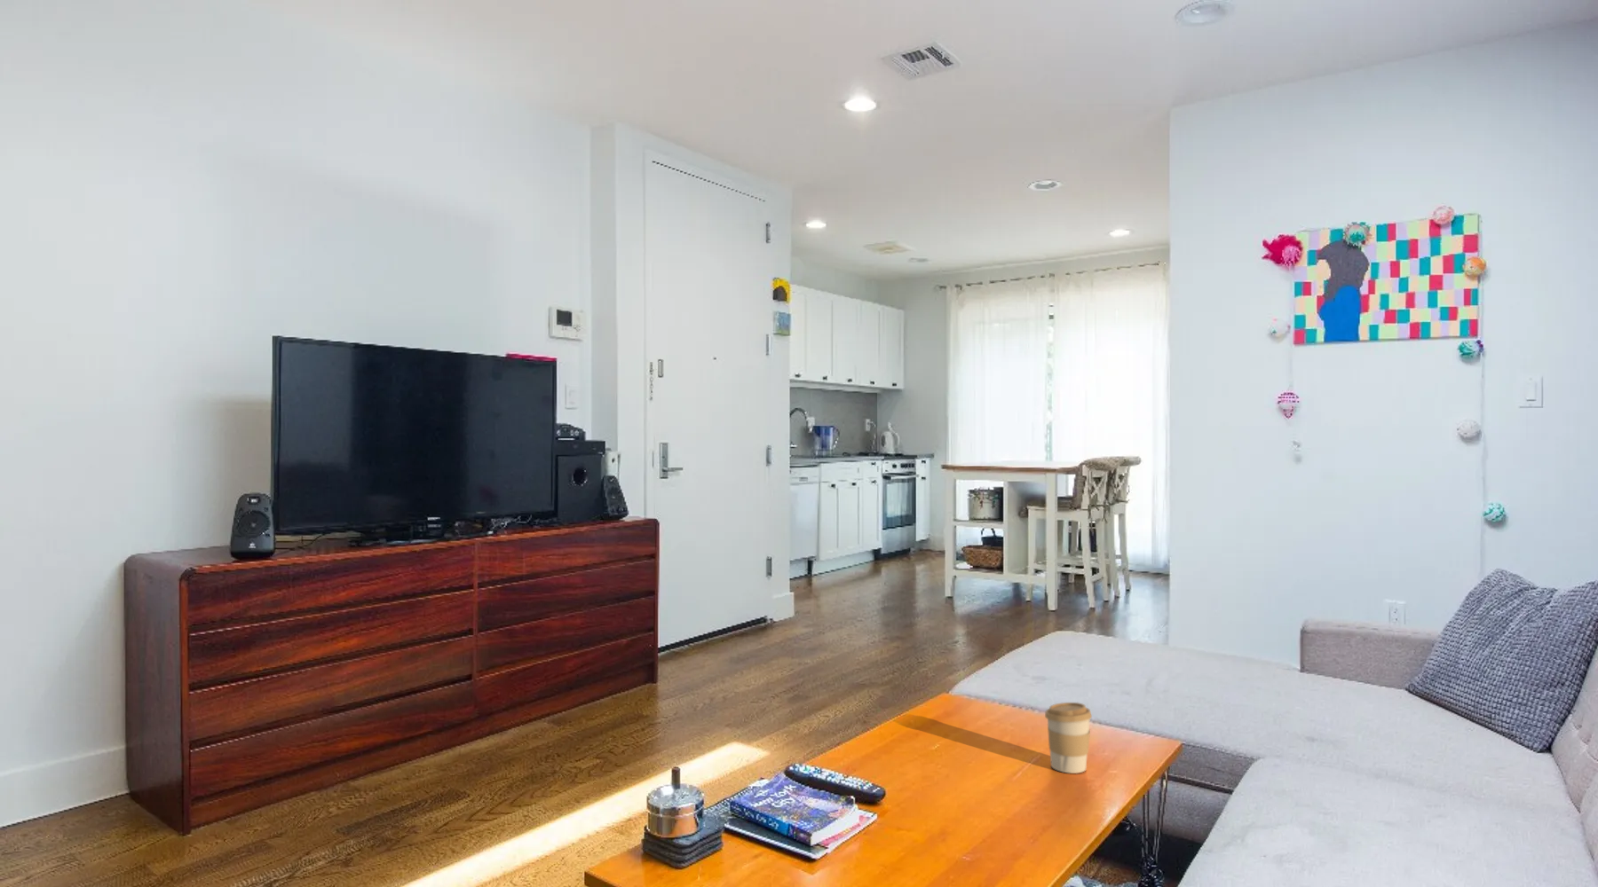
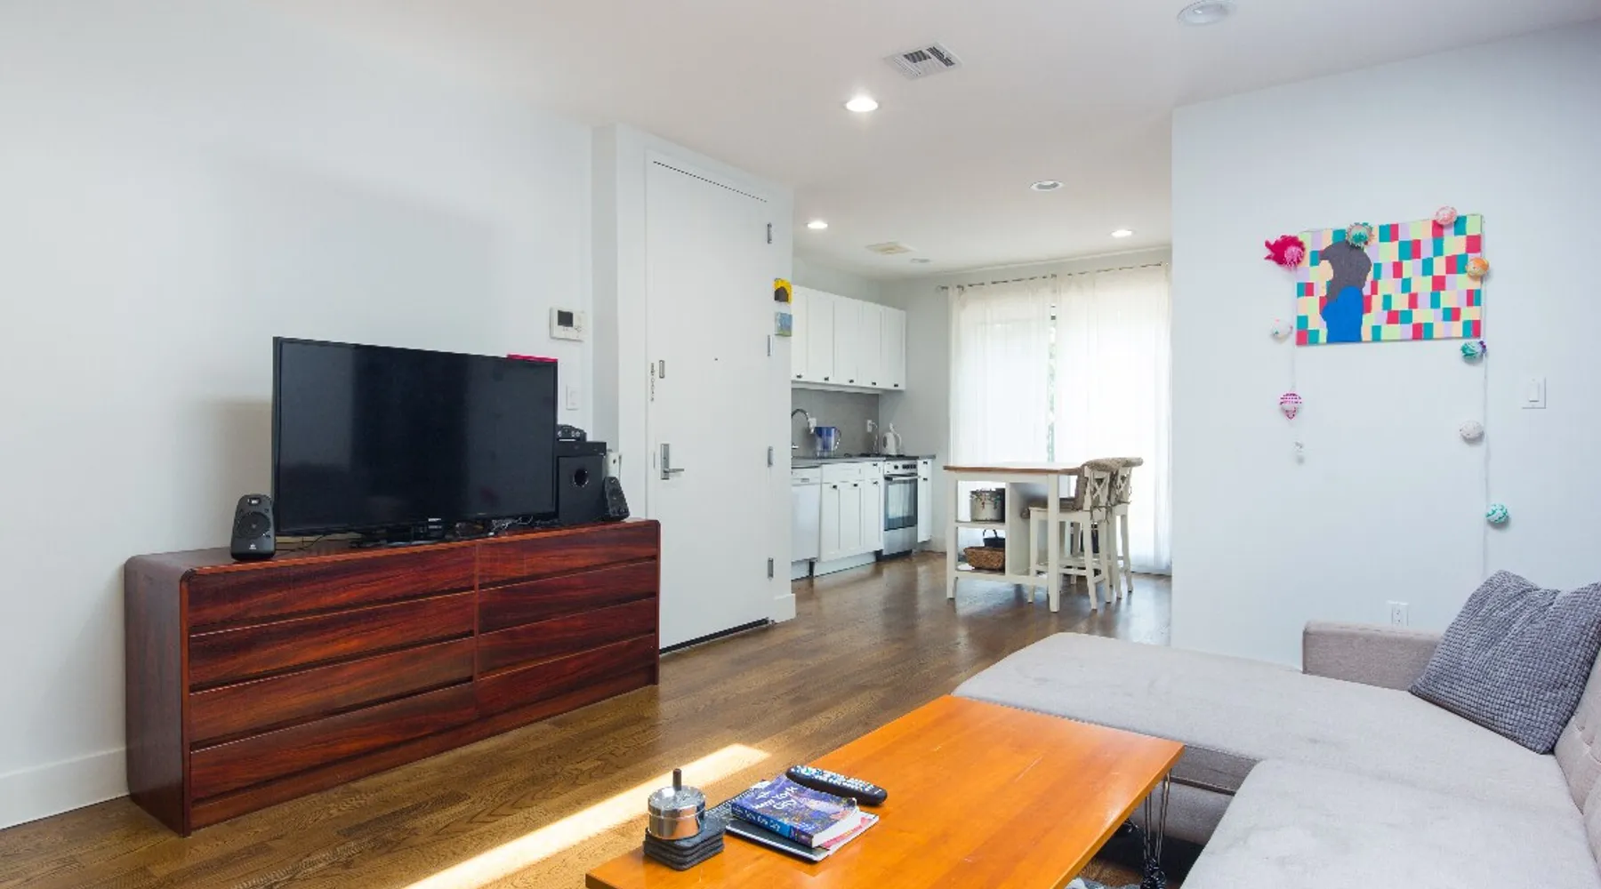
- coffee cup (1068, 735)
